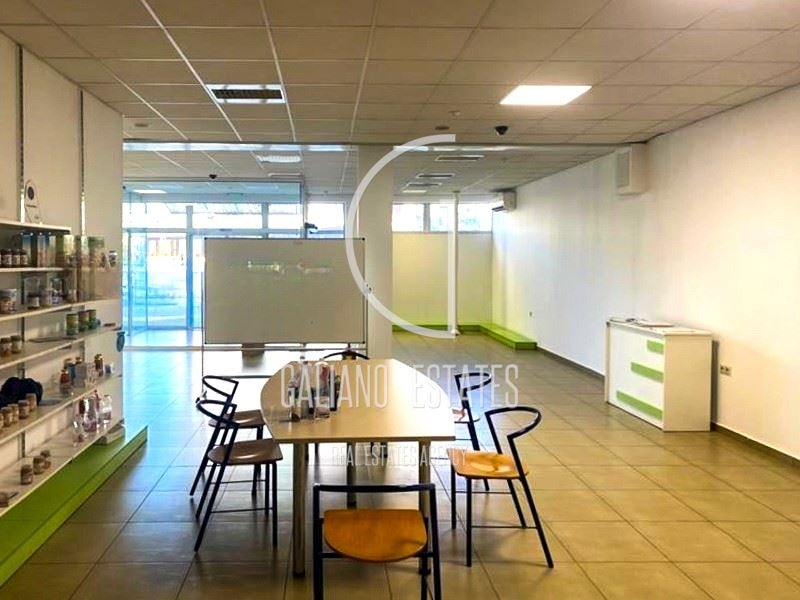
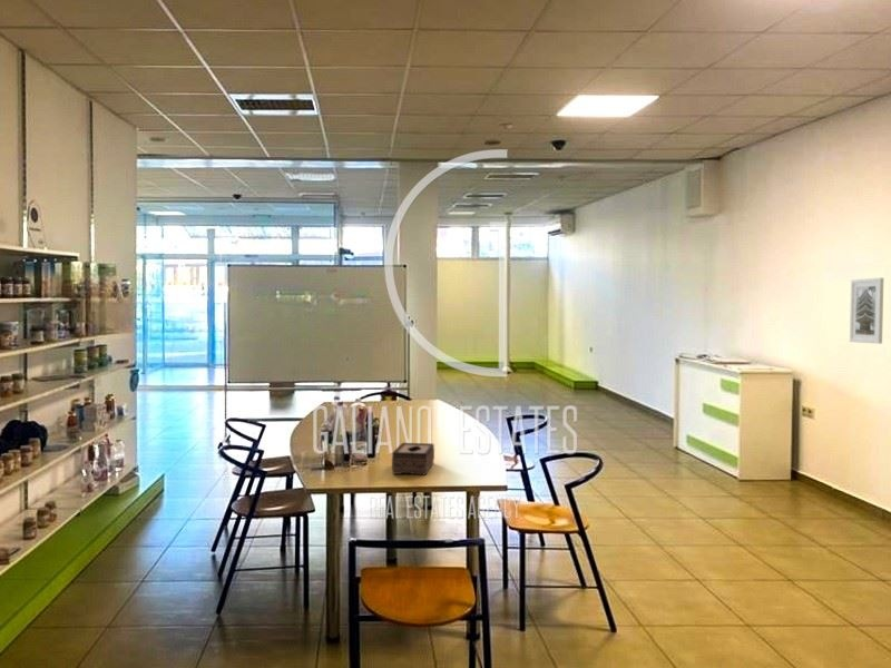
+ tissue box (413, 458)
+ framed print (865, 311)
